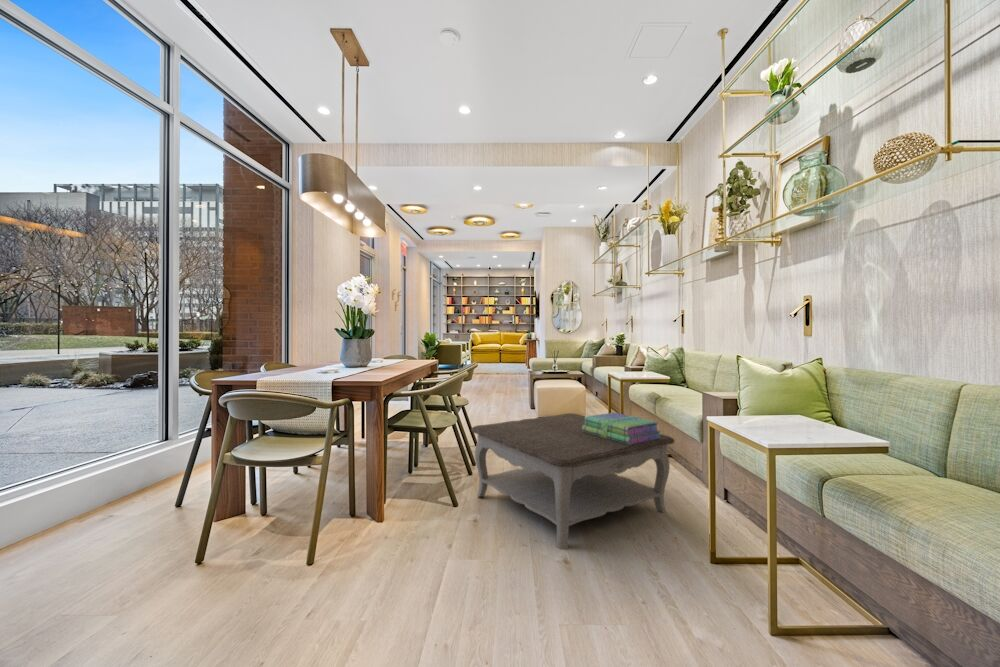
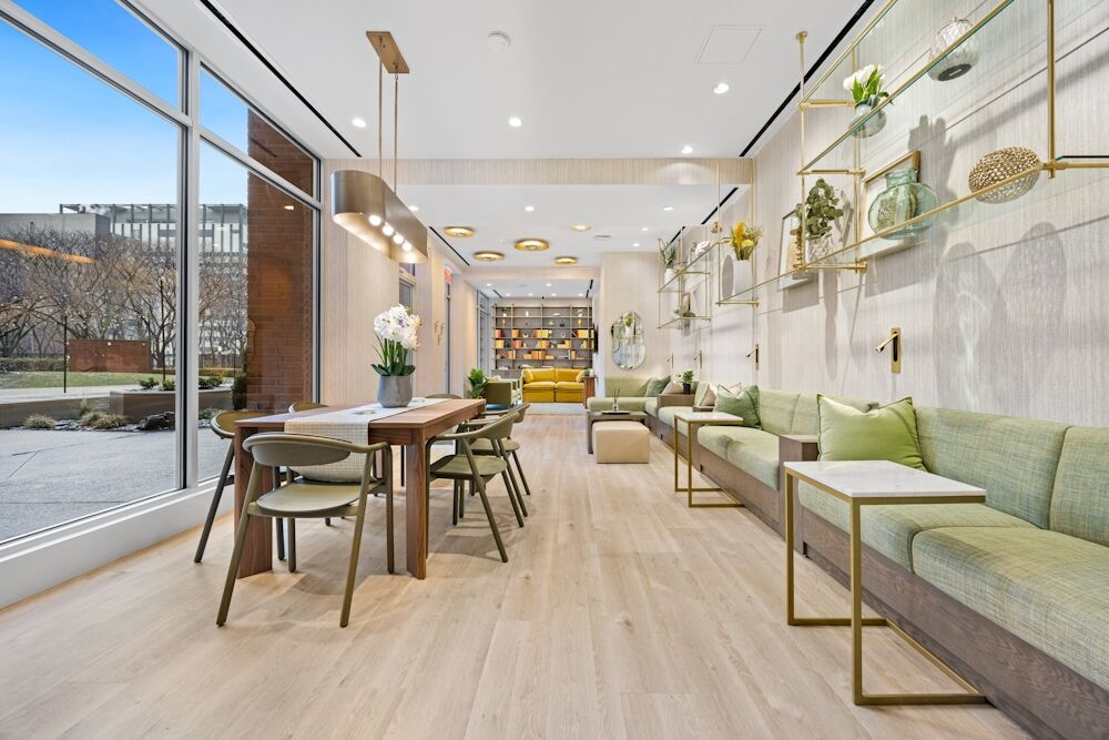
- coffee table (567, 467)
- stack of books (620, 426)
